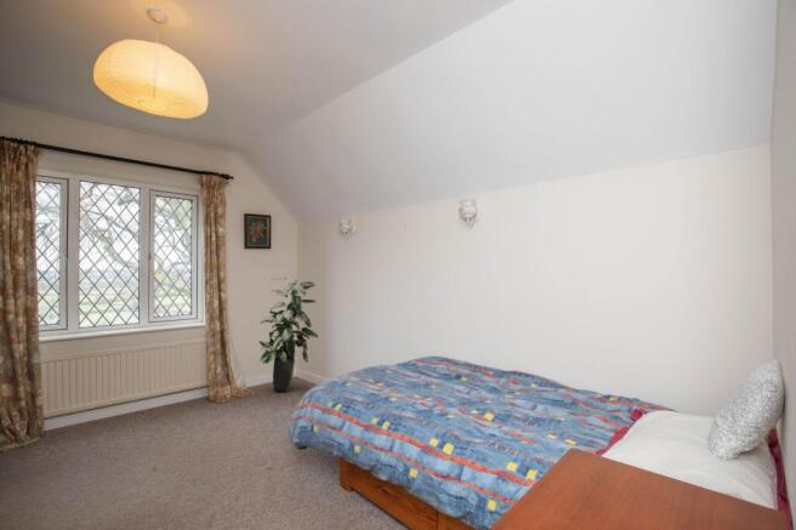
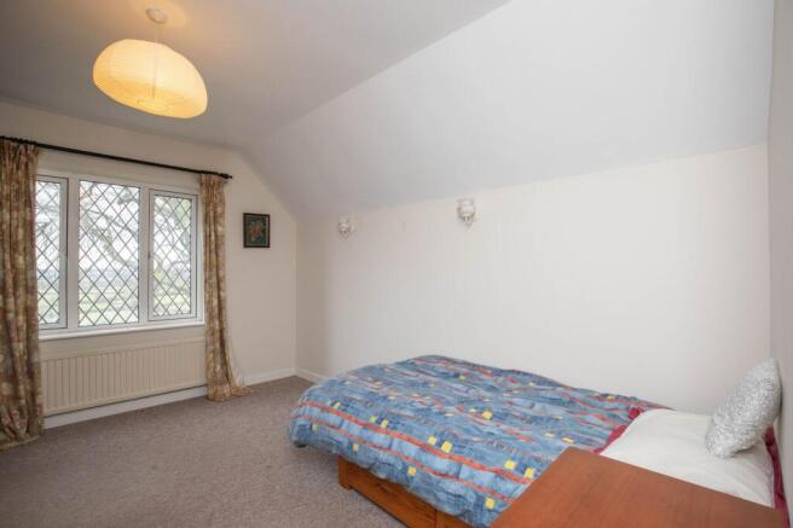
- indoor plant (286, 332)
